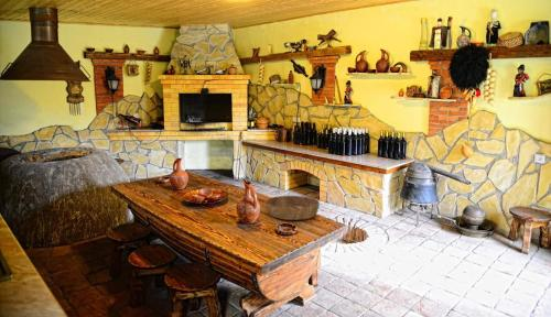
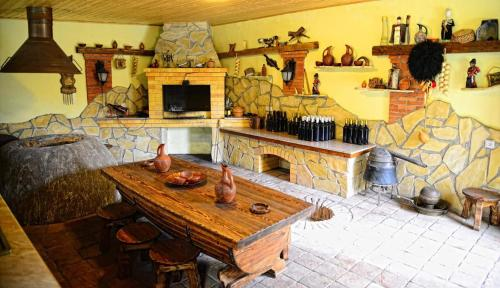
- wooden bowl (292, 208)
